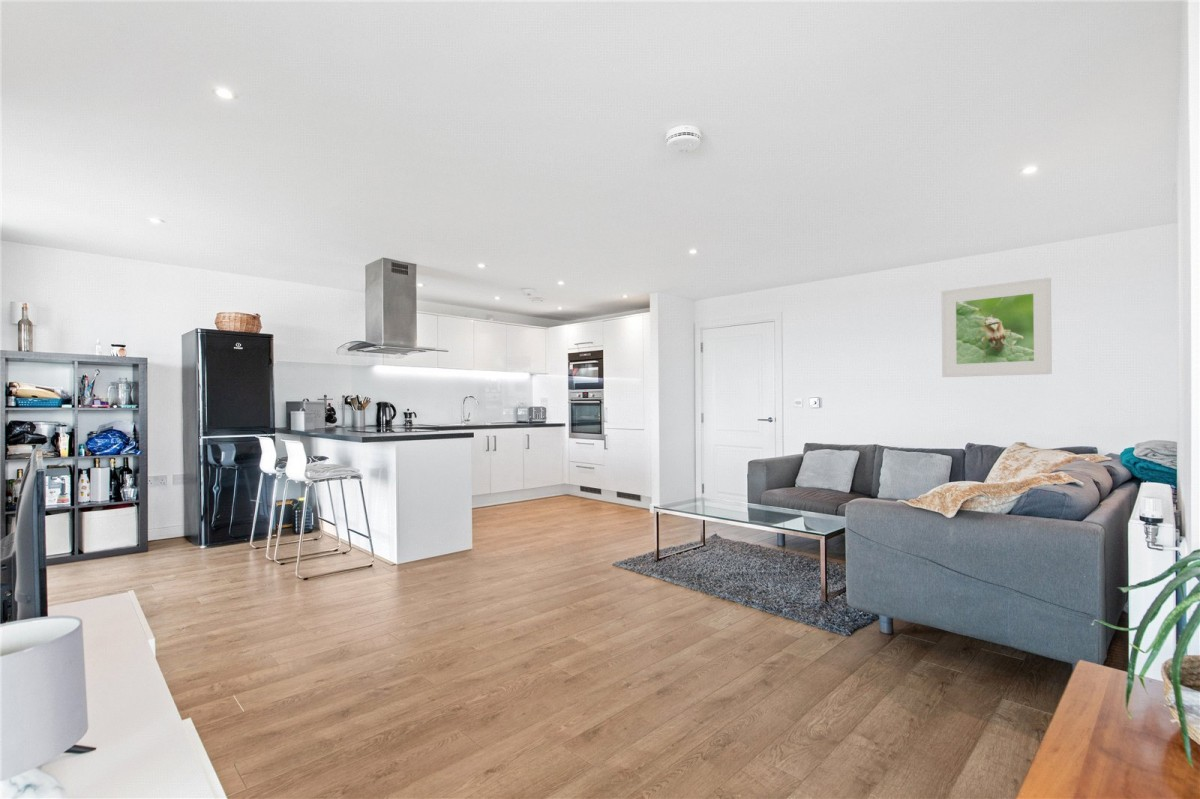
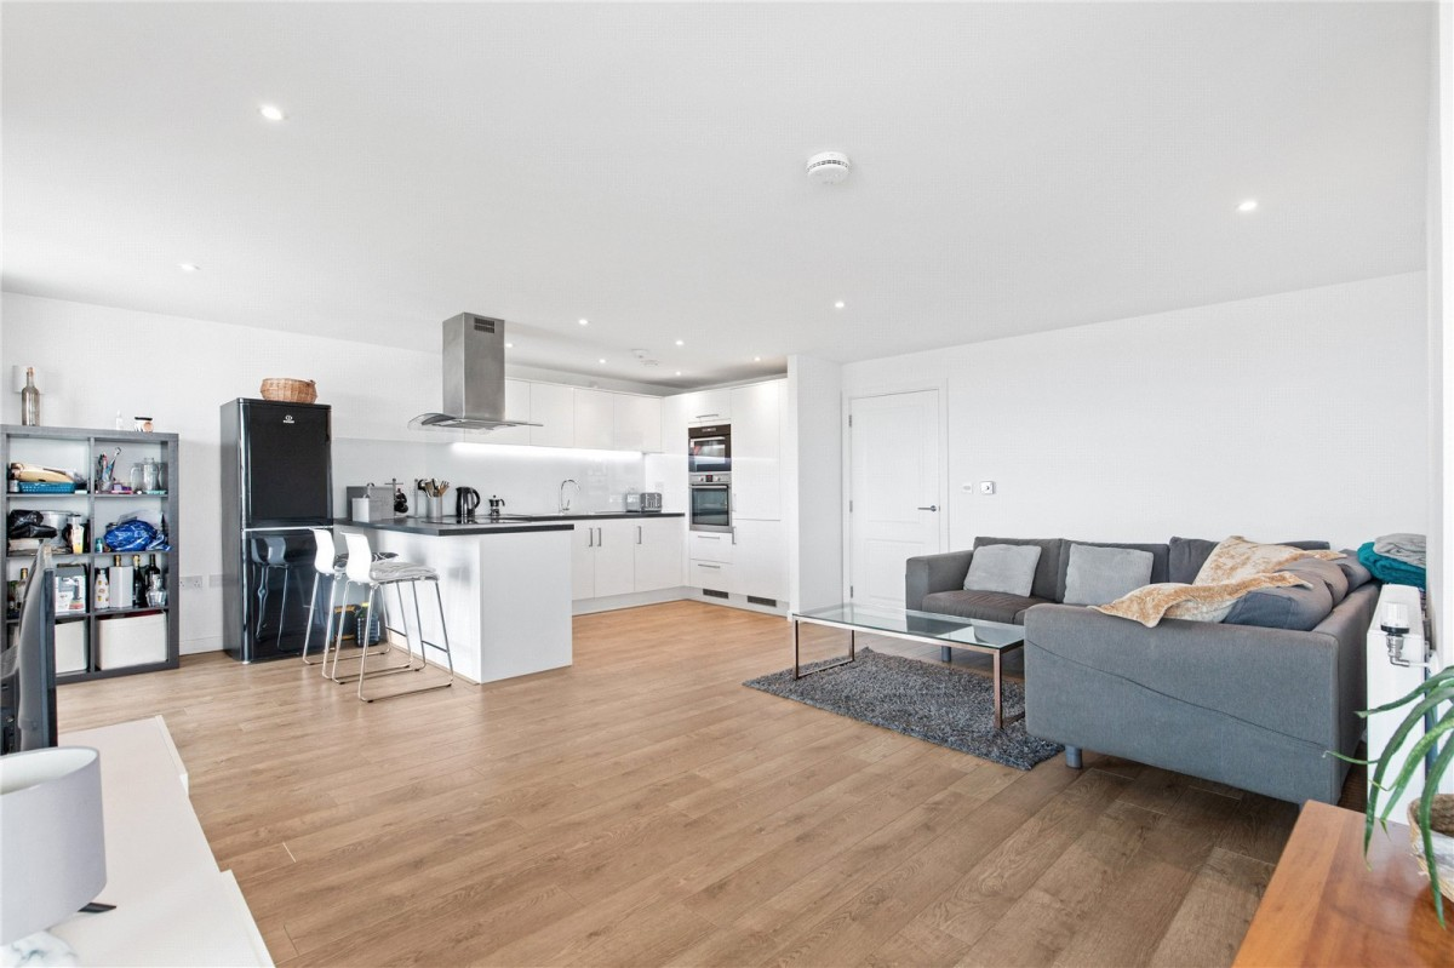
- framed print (993, 330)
